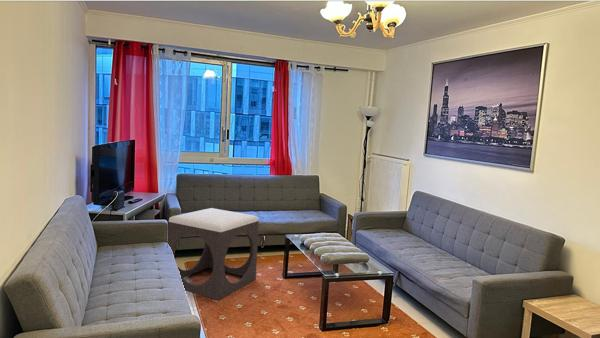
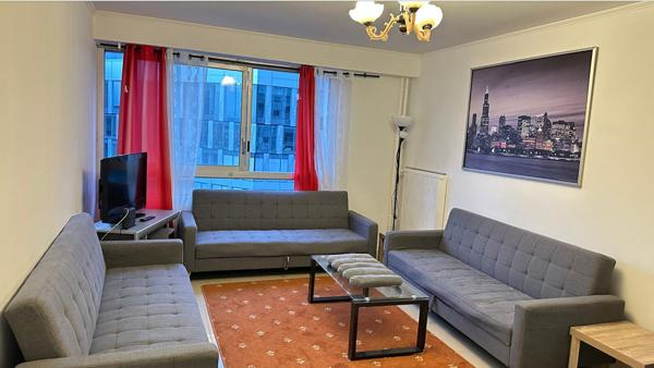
- footstool (213, 248)
